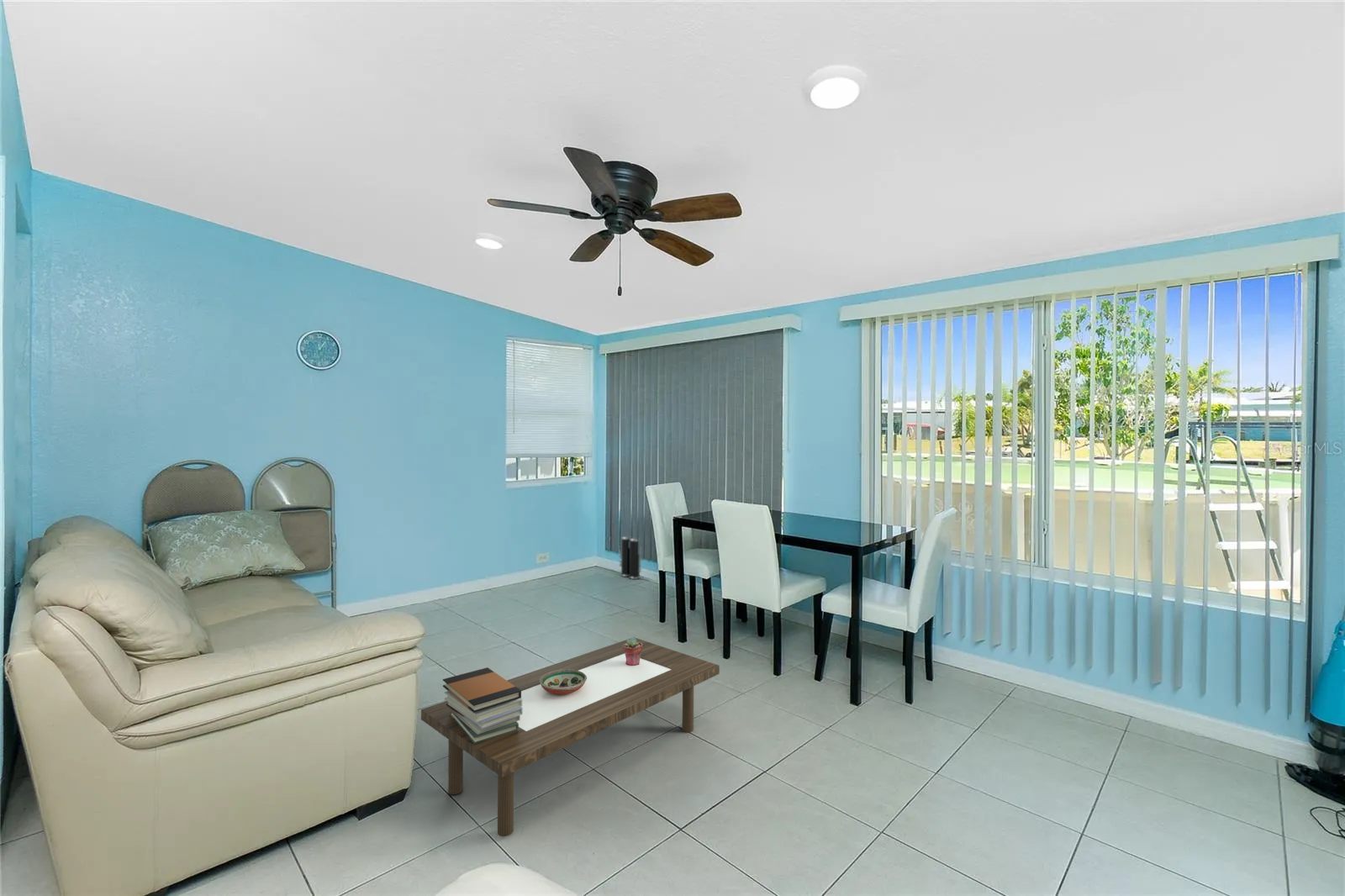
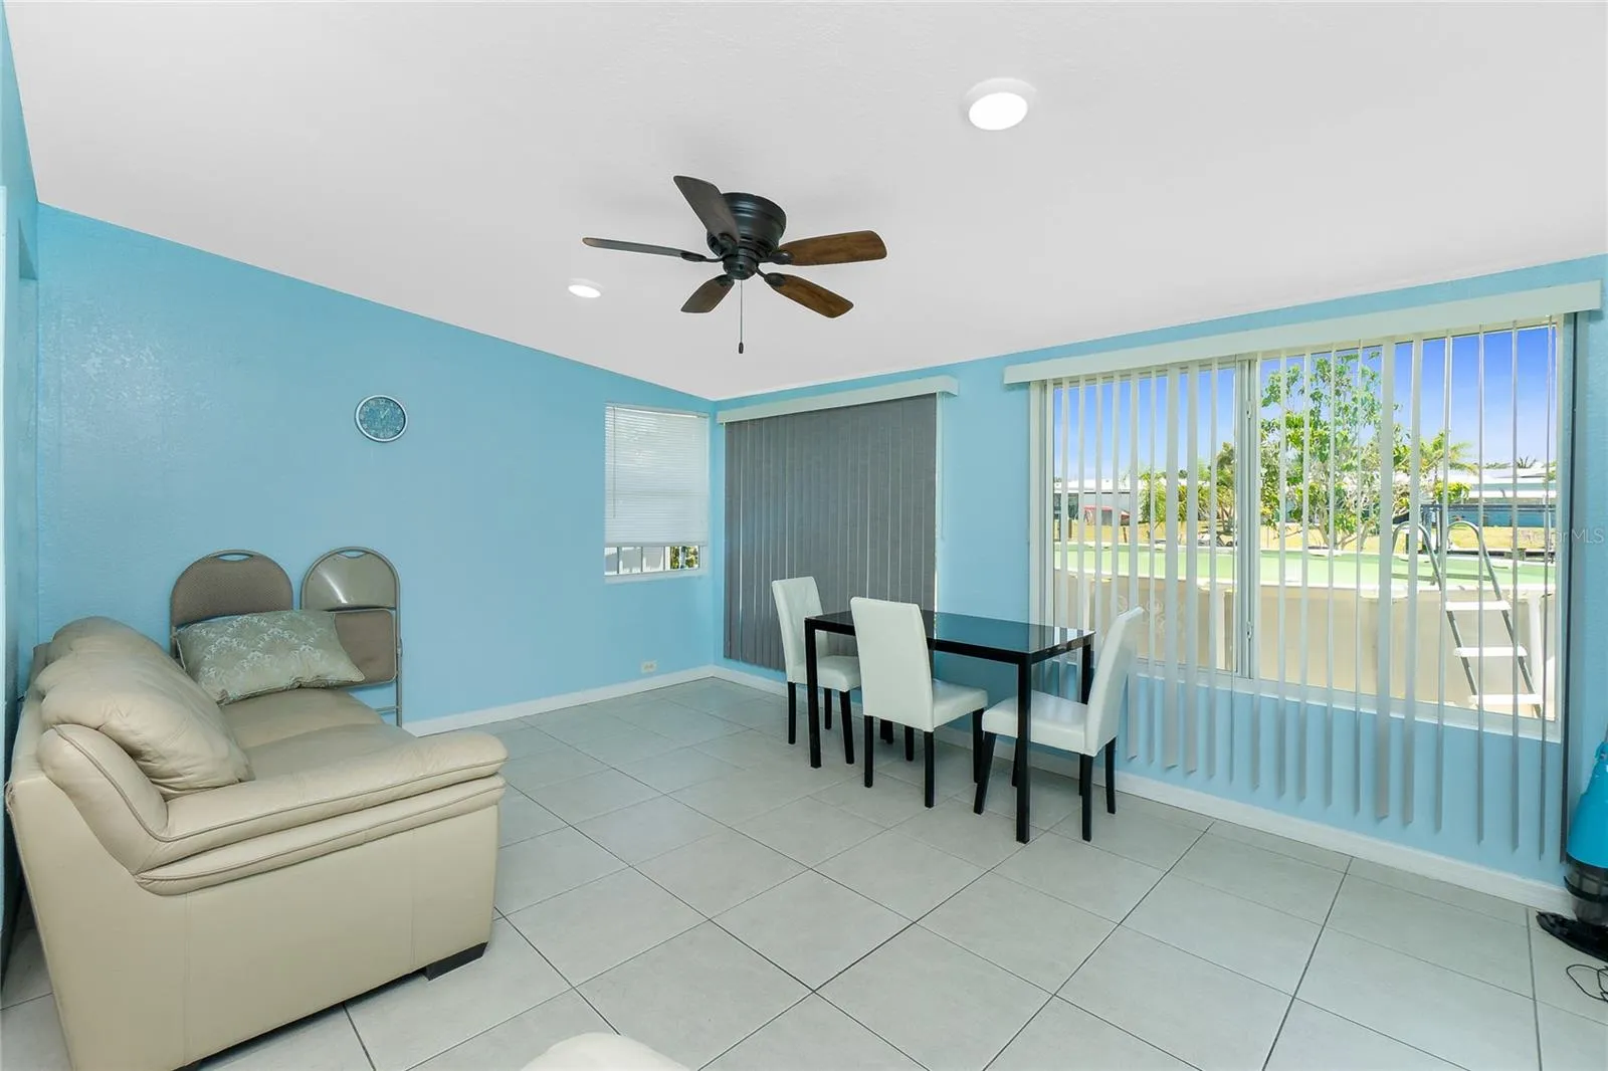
- decorative bowl (563, 683)
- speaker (630, 557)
- book stack (483, 703)
- coffee table (583, 721)
- potted succulent (632, 649)
